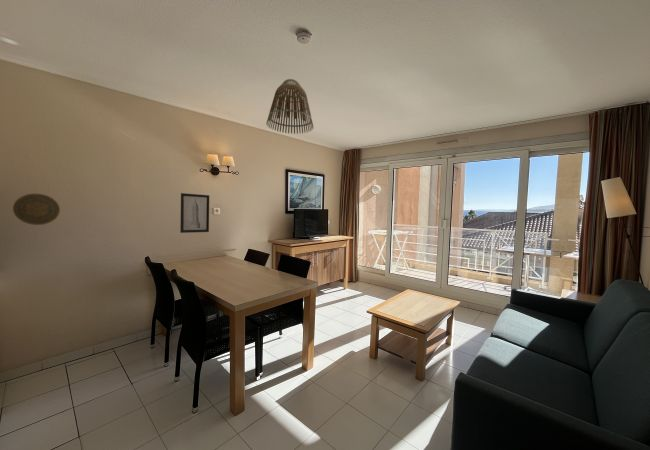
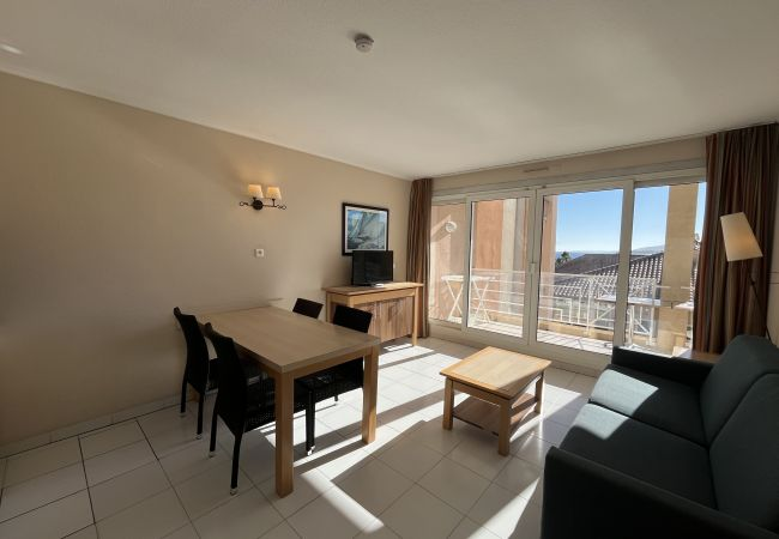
- wall art (195, 213)
- decorative plate (37, 209)
- lamp shade (290, 104)
